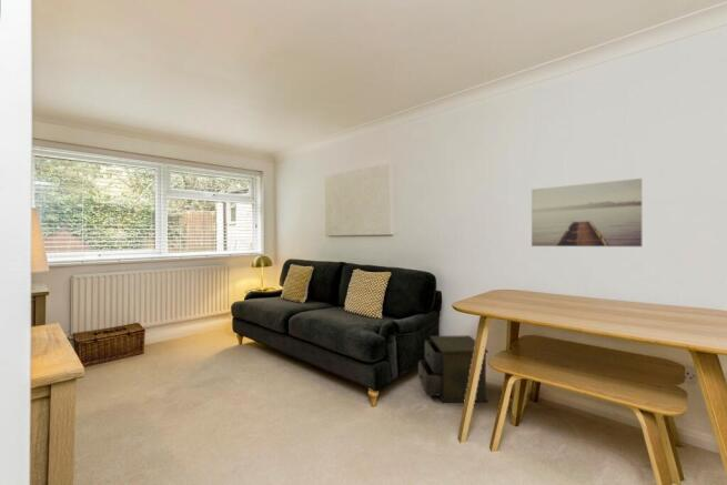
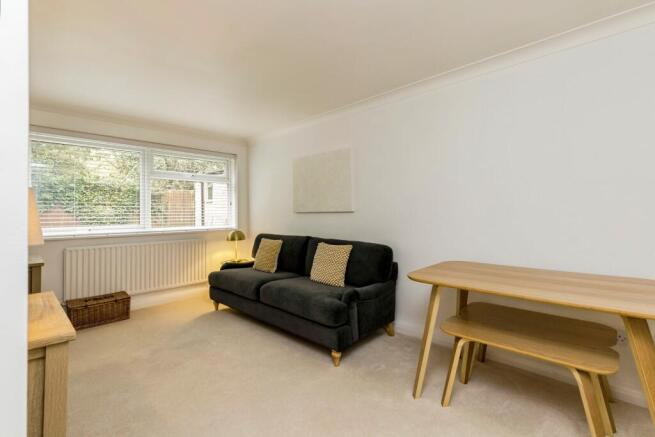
- wall art (582, 215)
- nightstand (453, 366)
